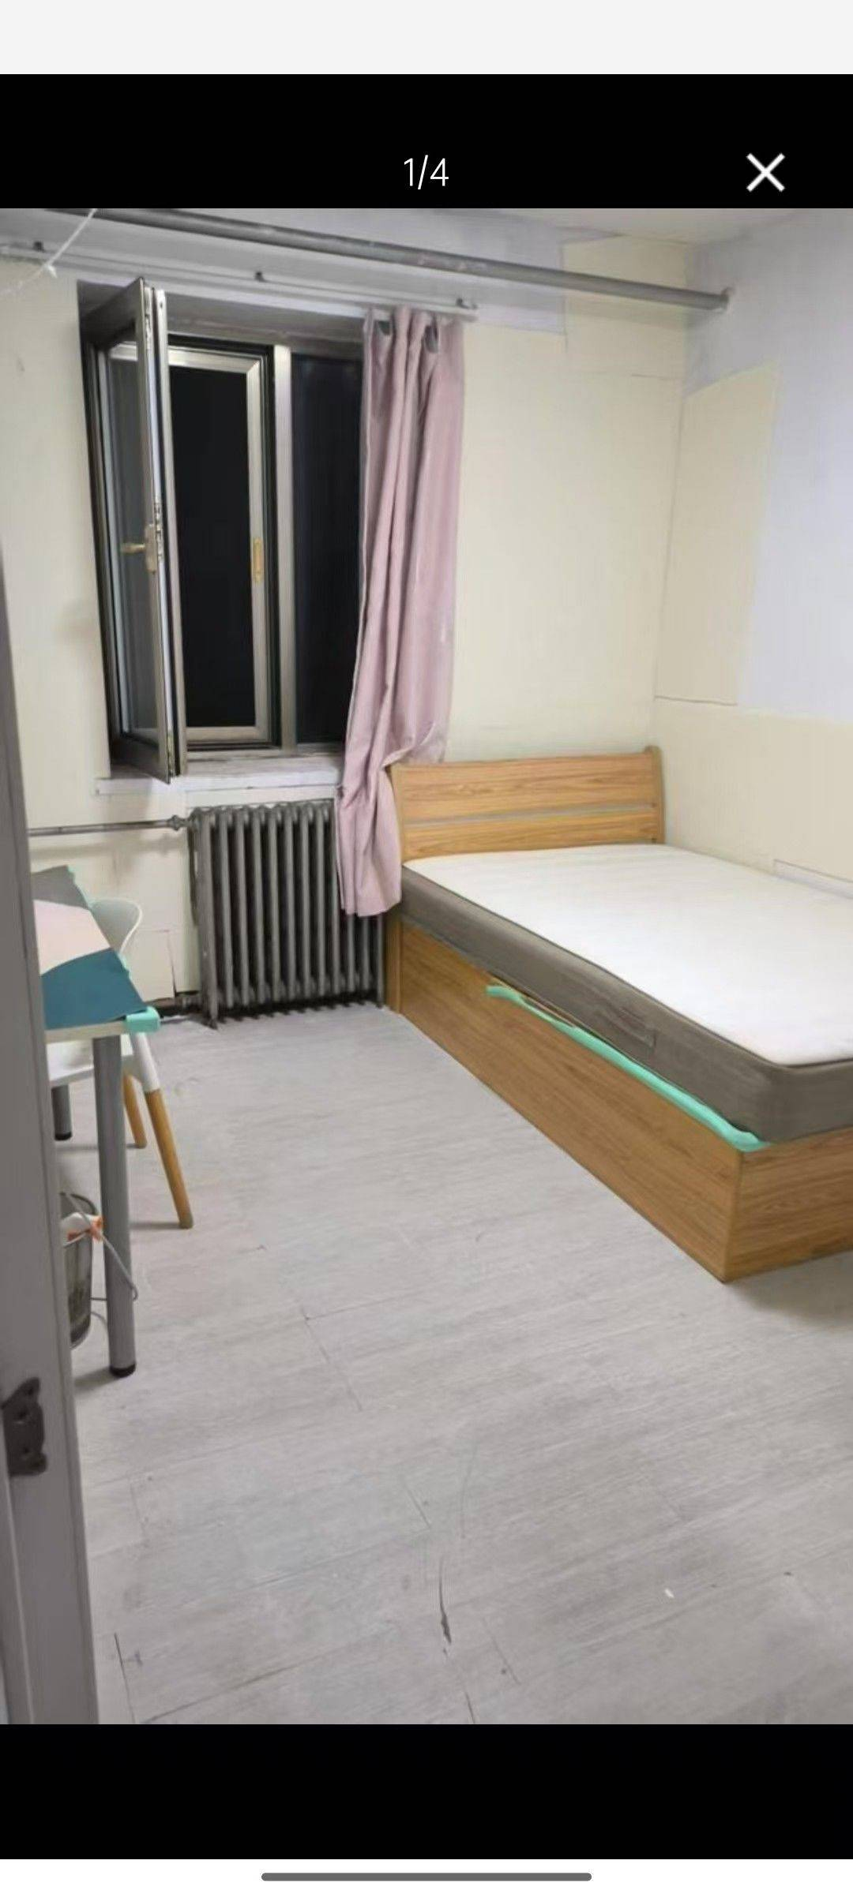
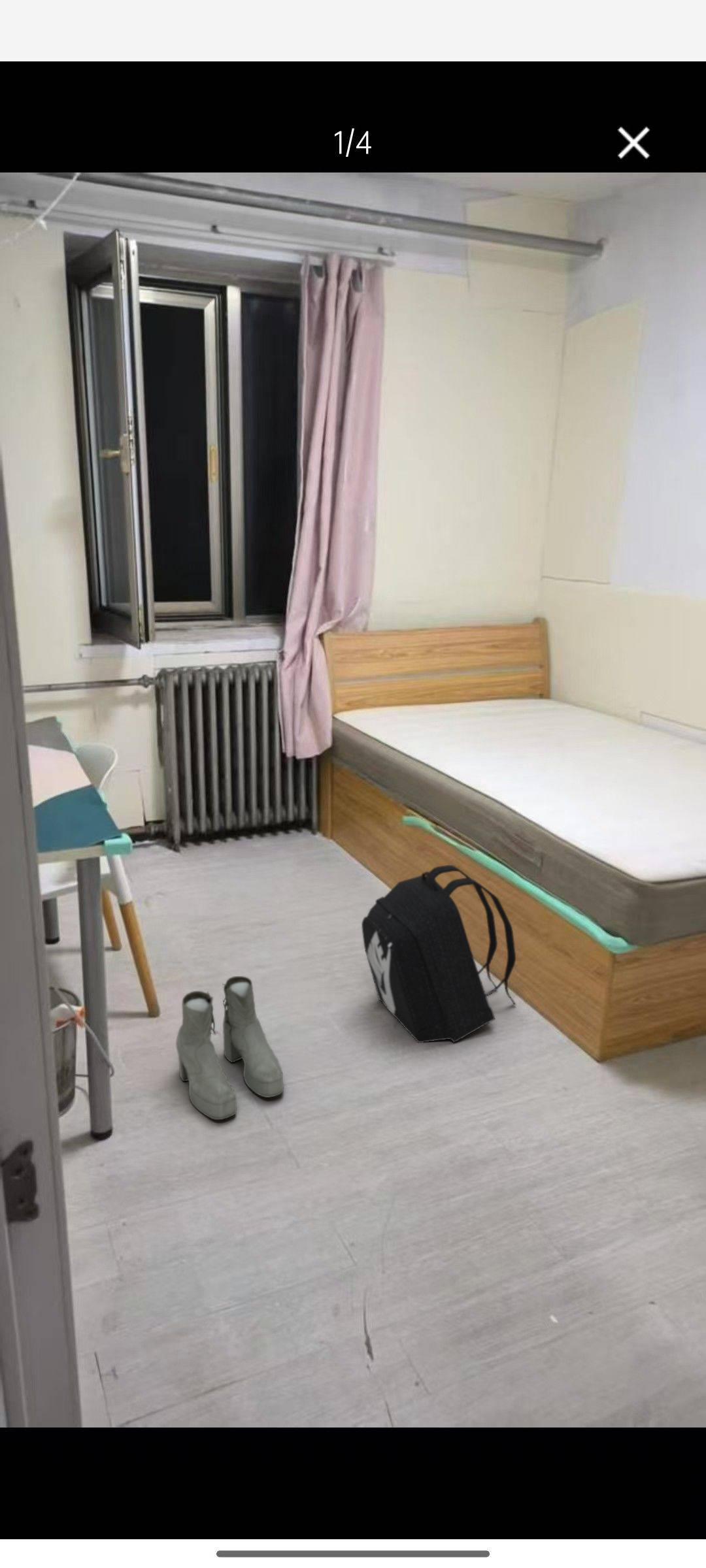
+ backpack (443, 941)
+ boots (228, 1041)
